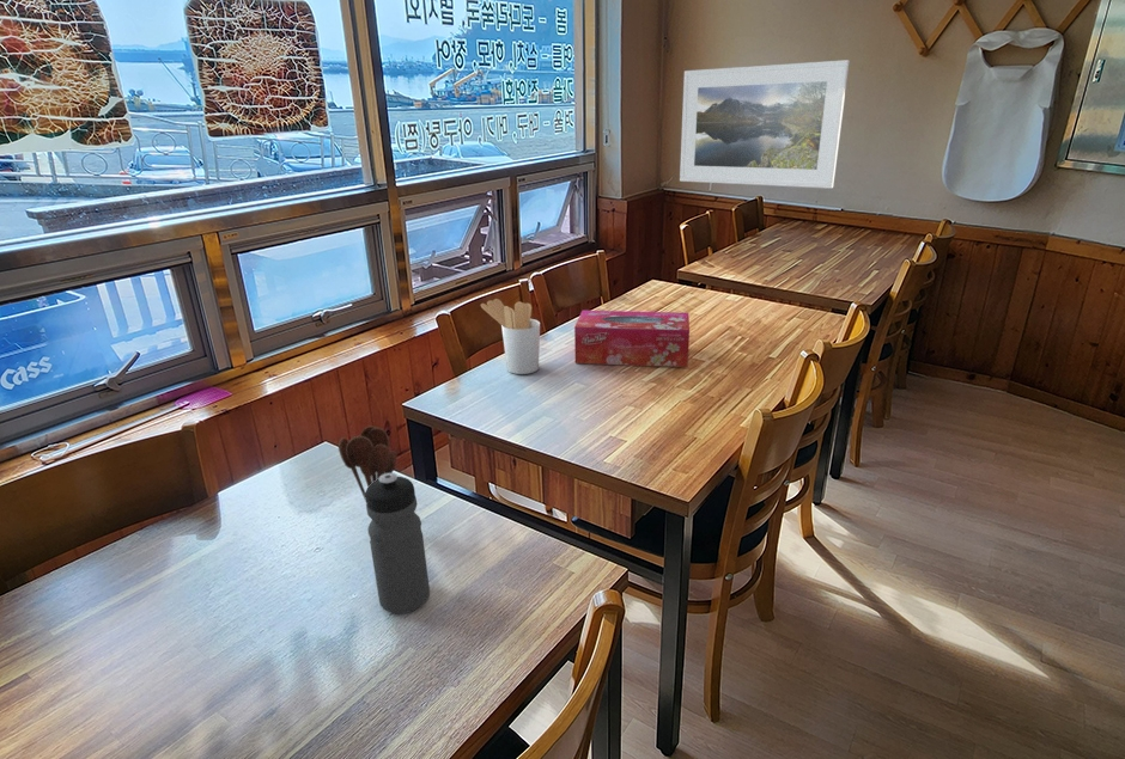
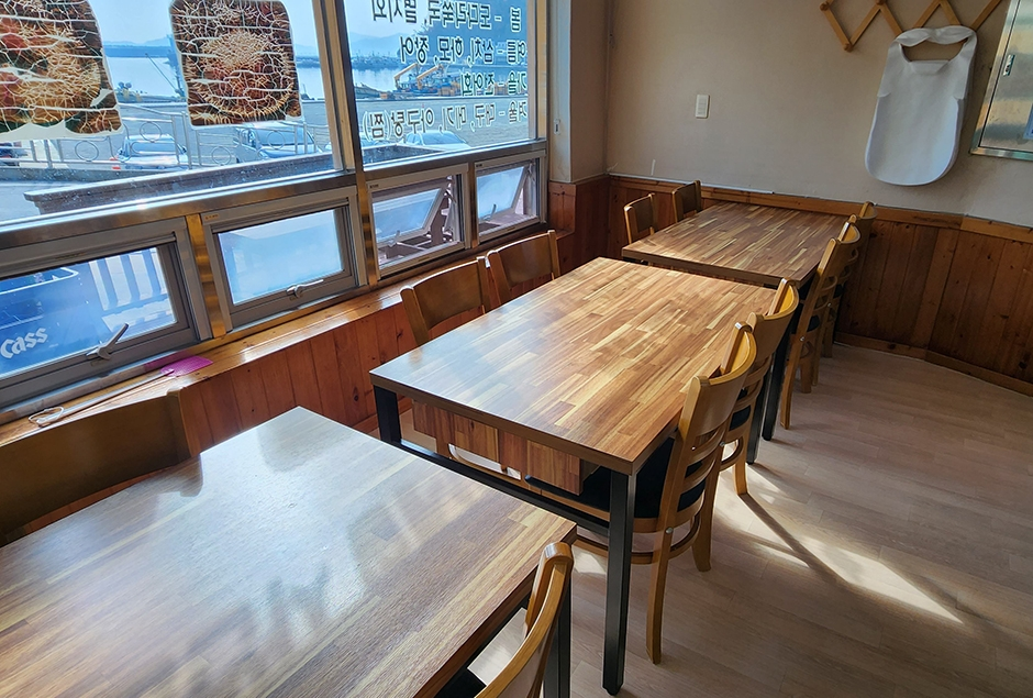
- utensil holder (512, 333)
- water bottle (396, 539)
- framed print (755, 127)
- tissue box (632, 337)
- utensil holder (372, 482)
